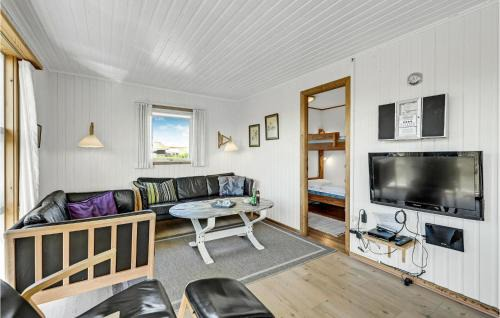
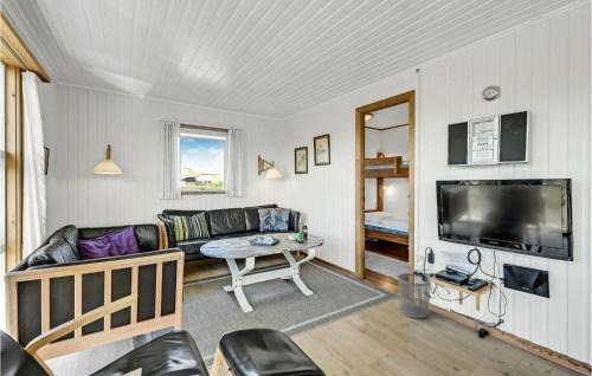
+ waste bin (413, 294)
